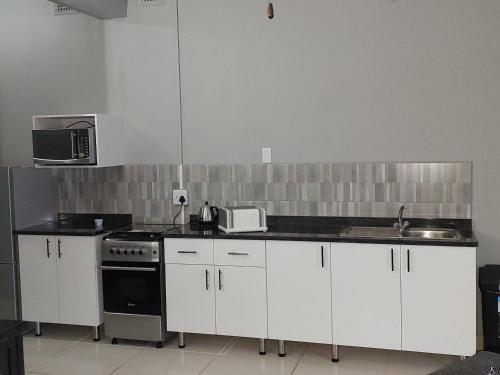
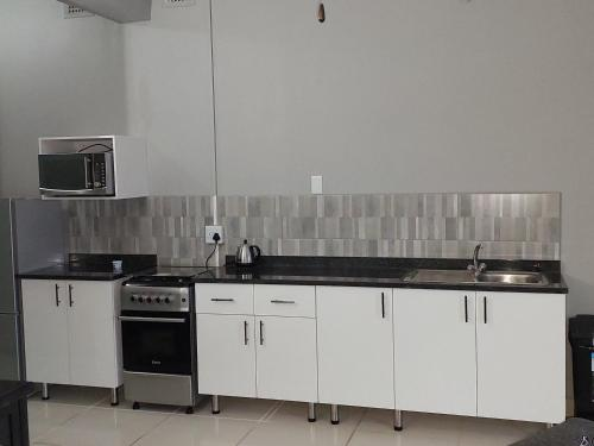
- toaster (244, 218)
